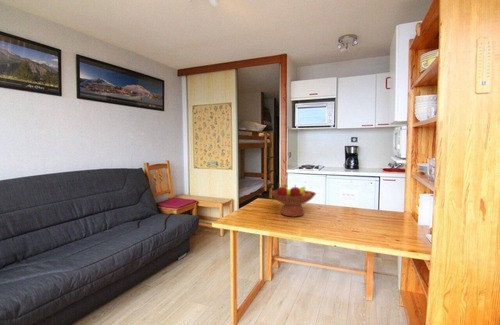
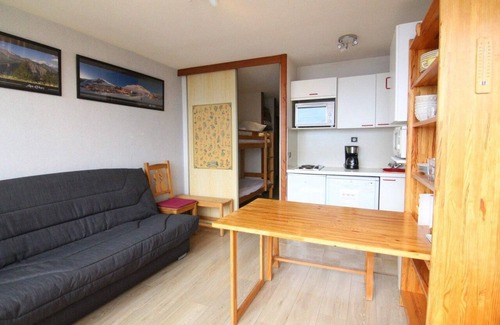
- fruit bowl (292, 199)
